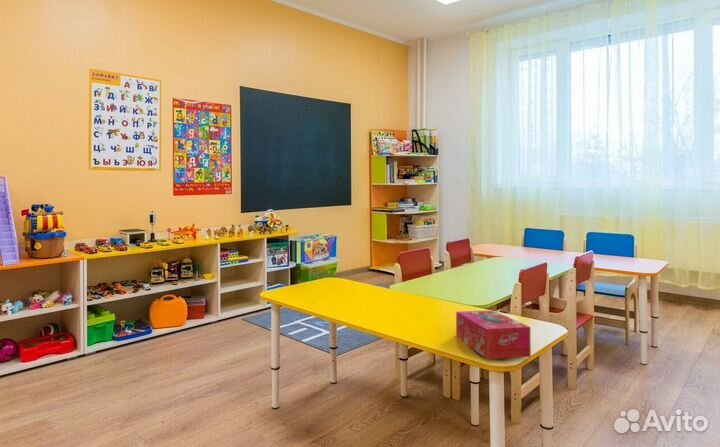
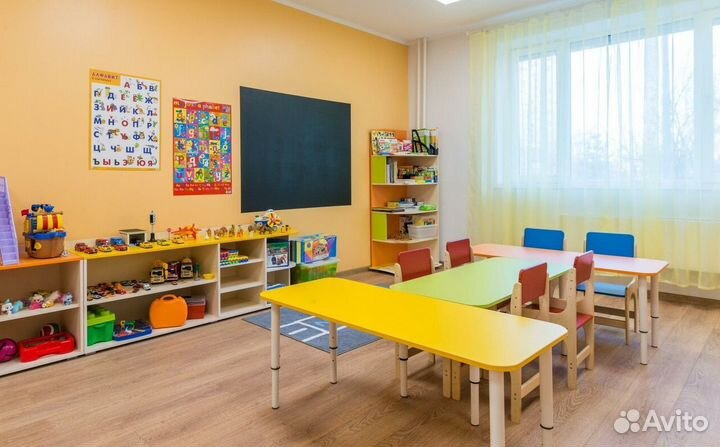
- tissue box (490, 332)
